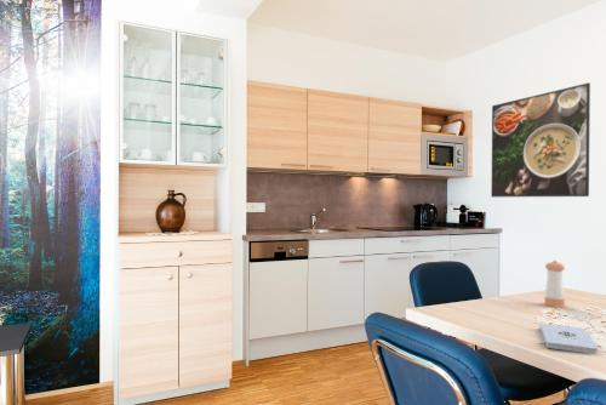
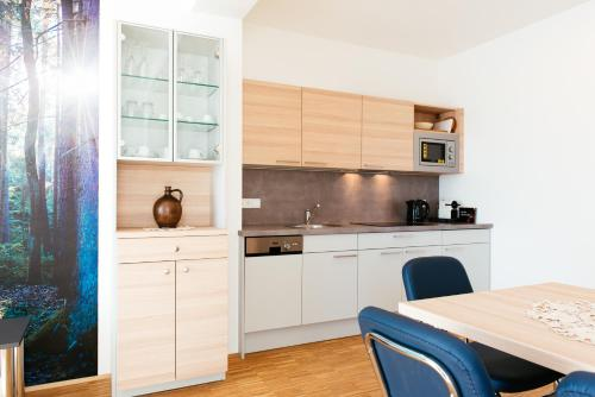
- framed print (534, 146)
- pepper shaker (554, 283)
- notepad (566, 337)
